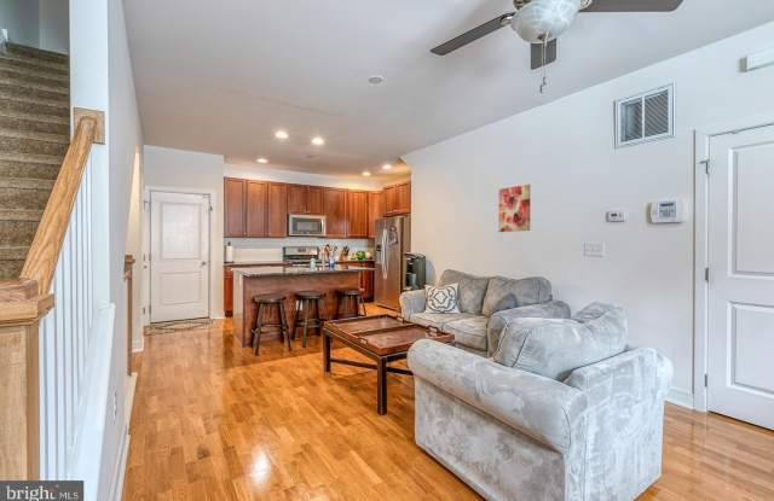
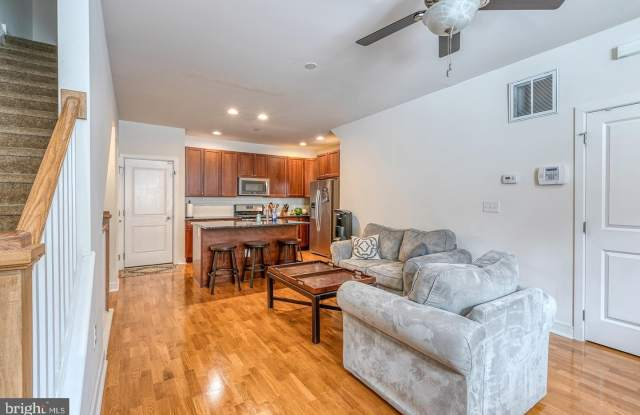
- wall art (513, 209)
